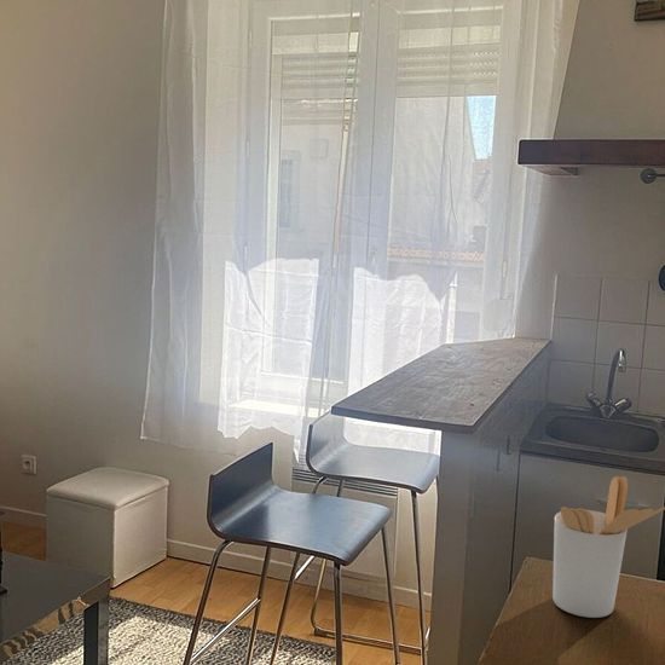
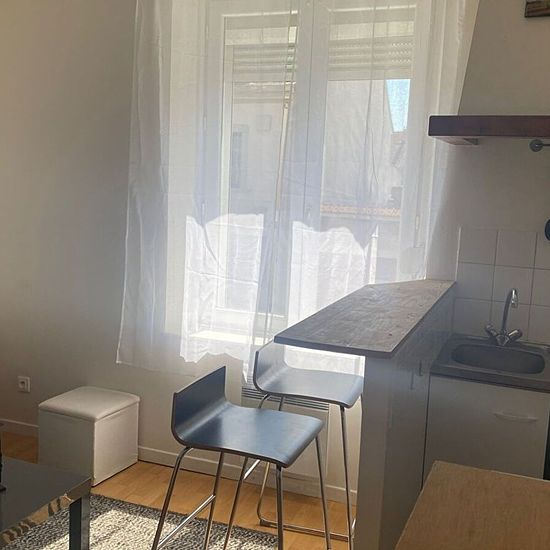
- utensil holder (603, 549)
